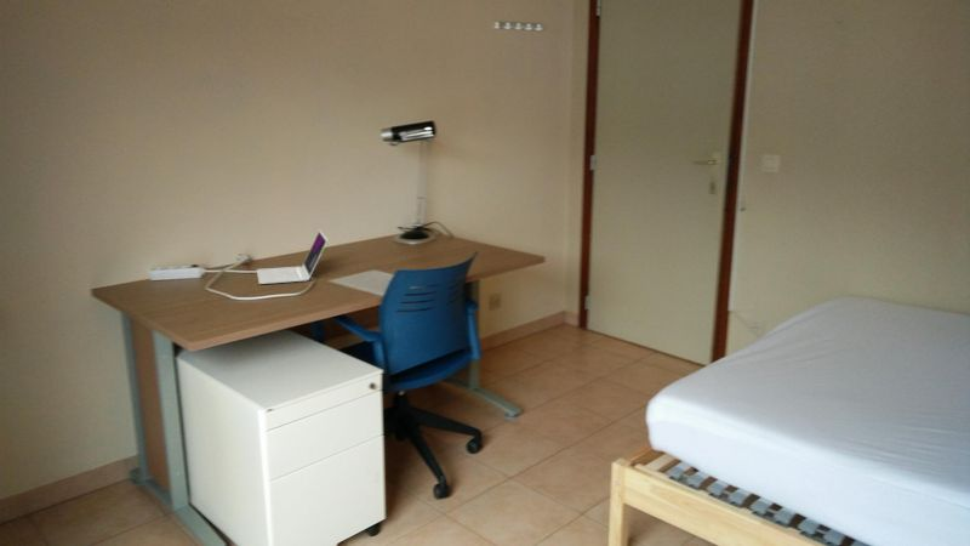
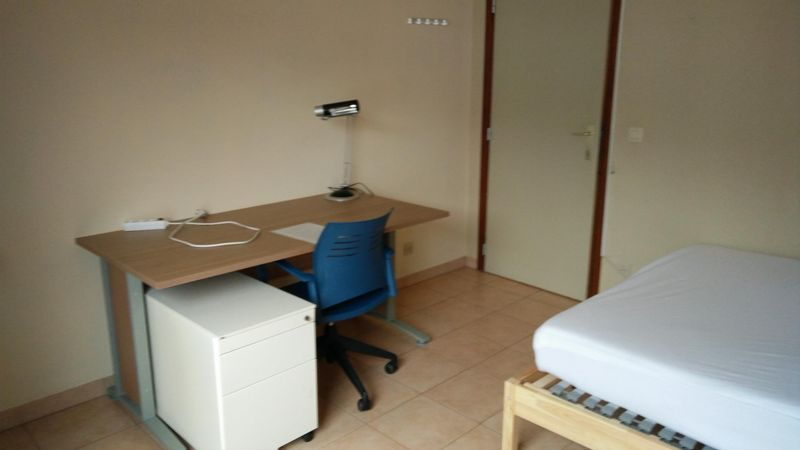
- laptop (291, 267)
